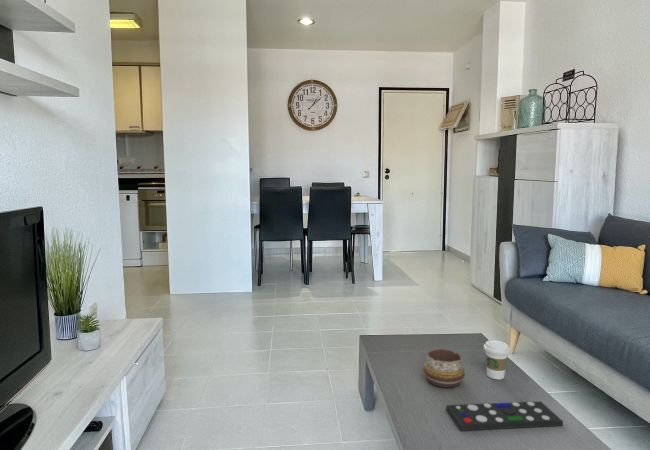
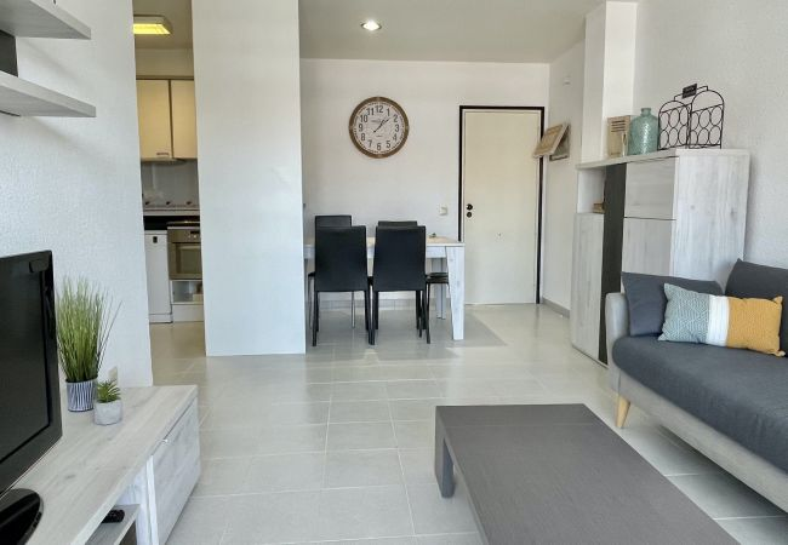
- coffee cup (496, 359)
- decorative bowl (443, 368)
- remote control (502, 414)
